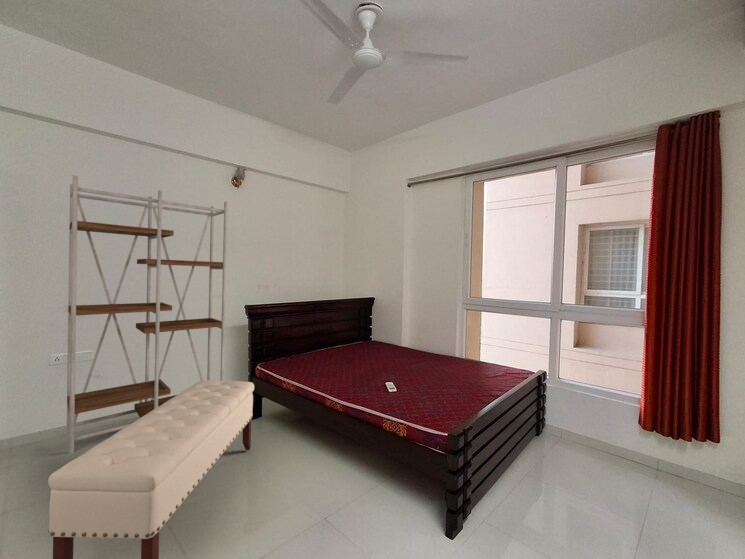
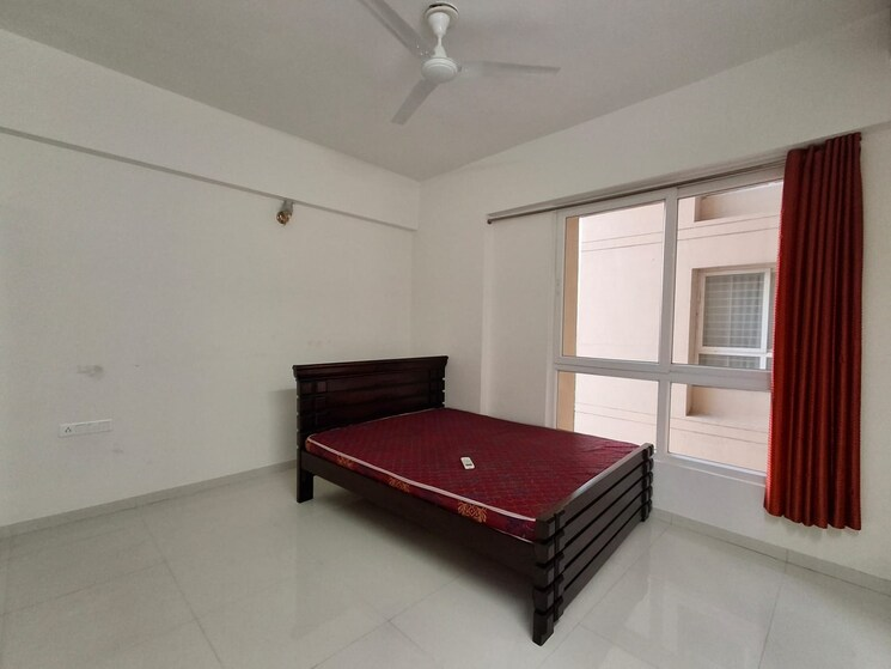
- shelving unit (153, 309)
- bench (181, 455)
